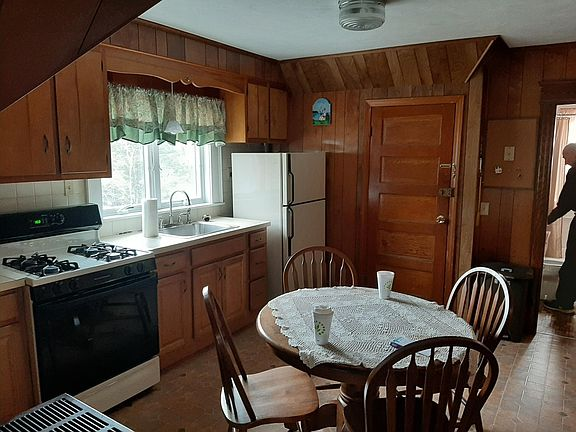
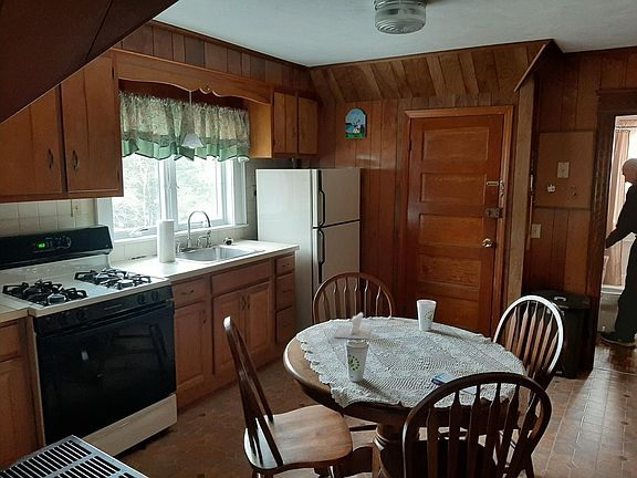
+ napkin holder (353, 321)
